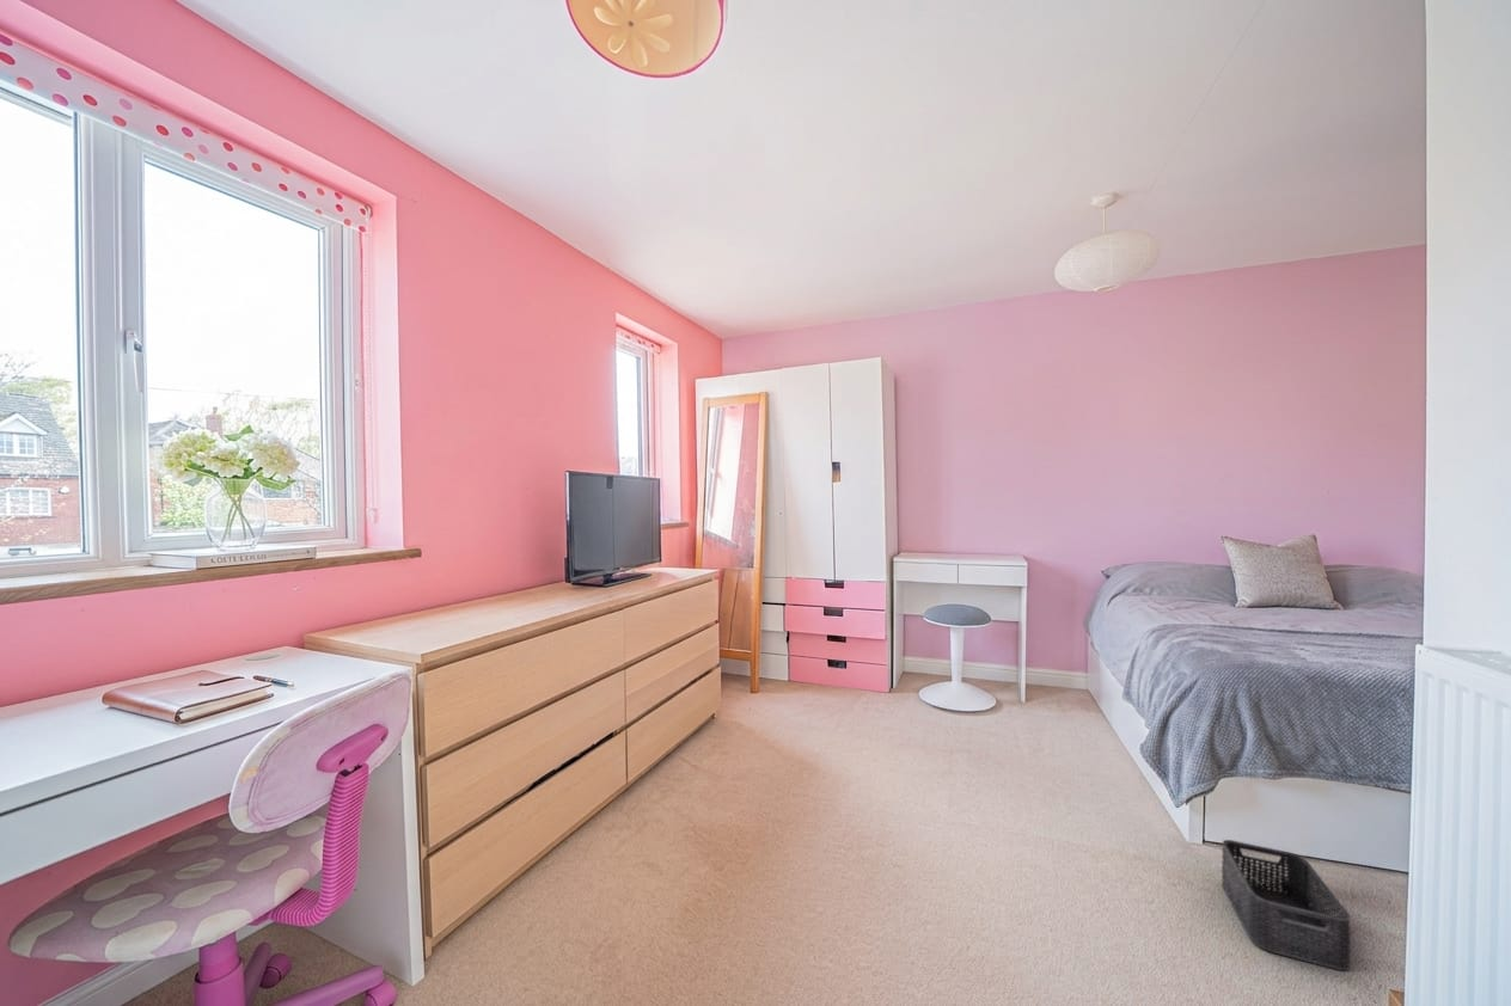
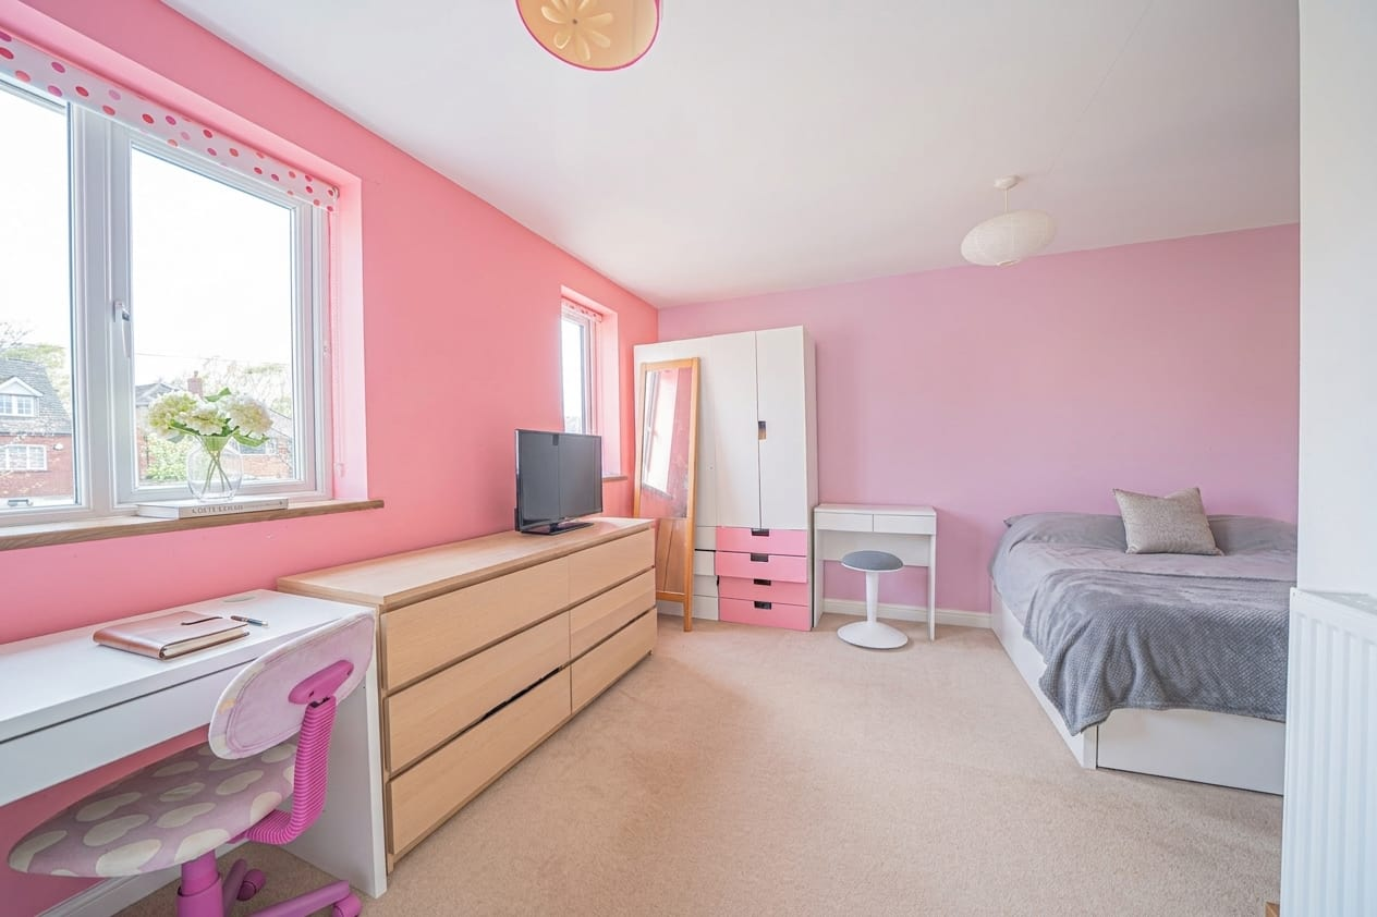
- storage bin (1279, 898)
